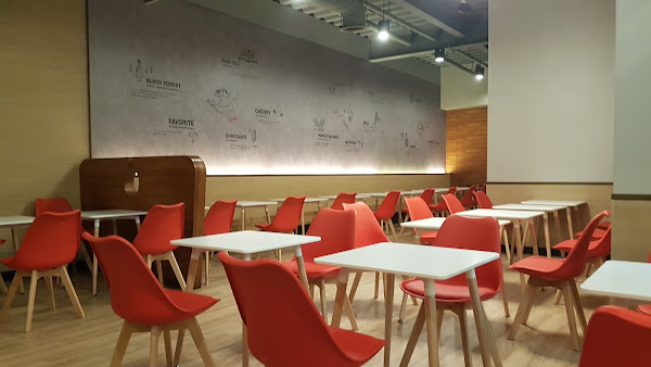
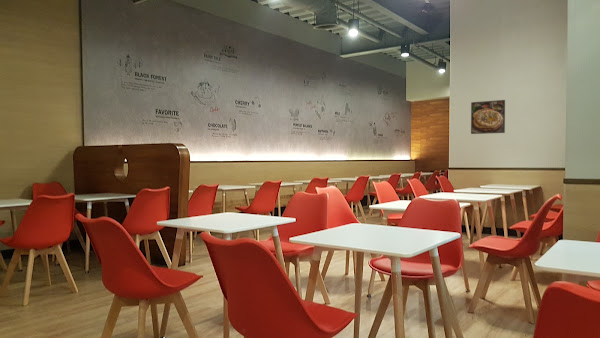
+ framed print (487, 117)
